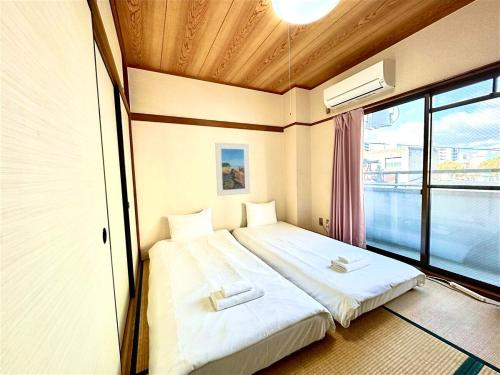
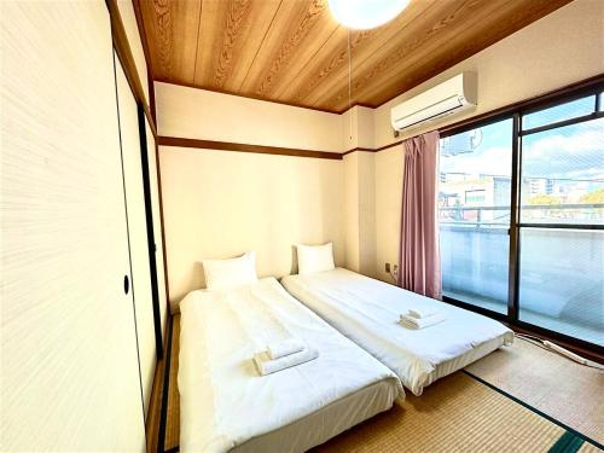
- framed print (233, 169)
